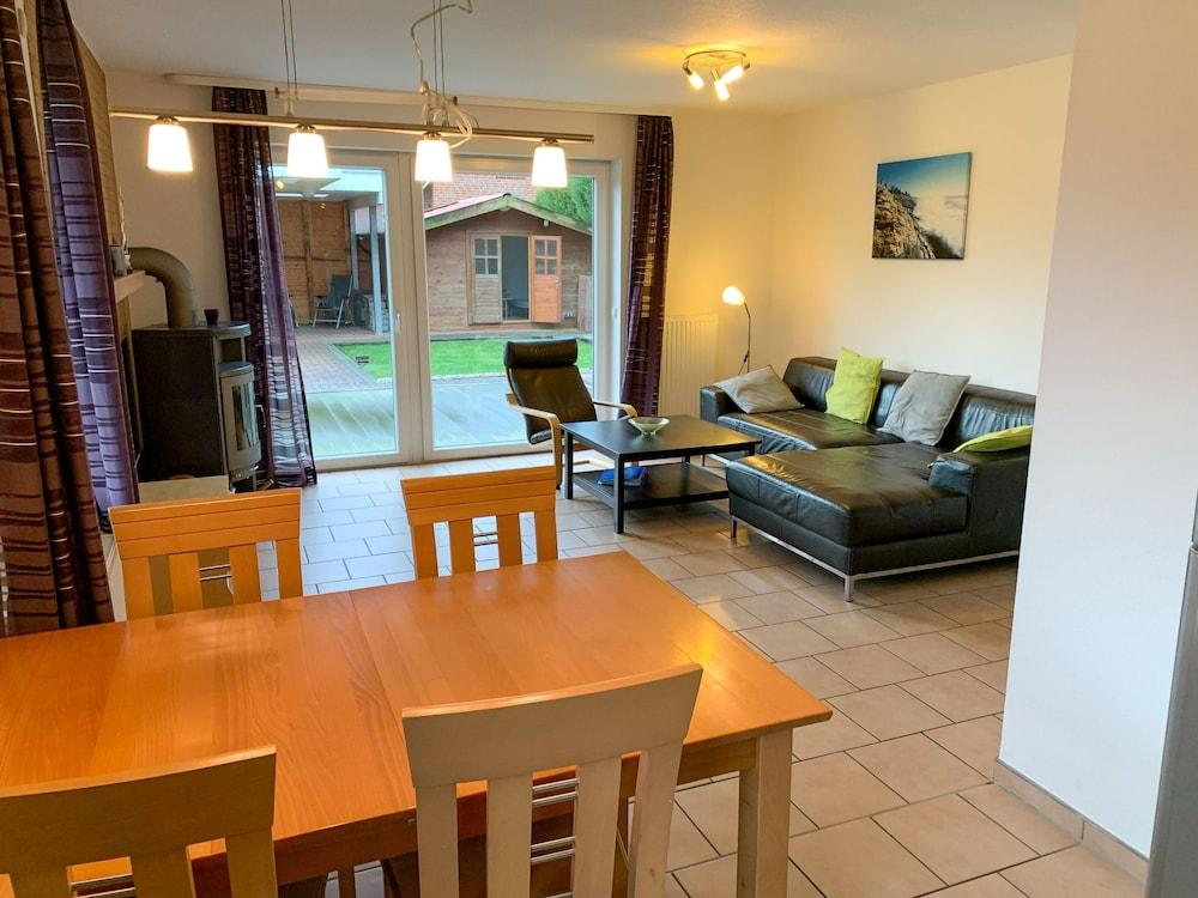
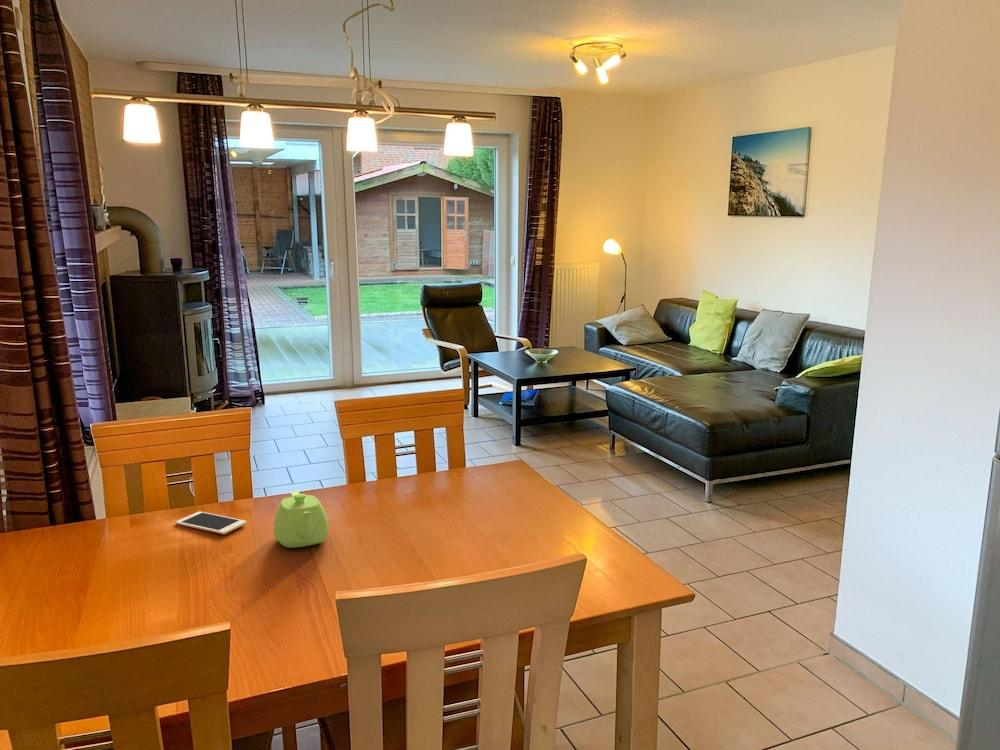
+ cell phone (211, 522)
+ teapot (301, 518)
